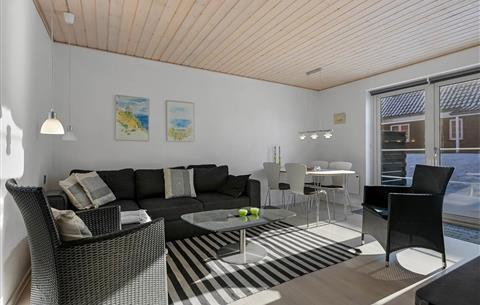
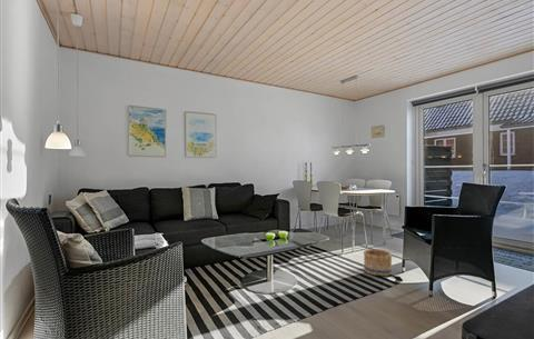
+ basket (377, 261)
